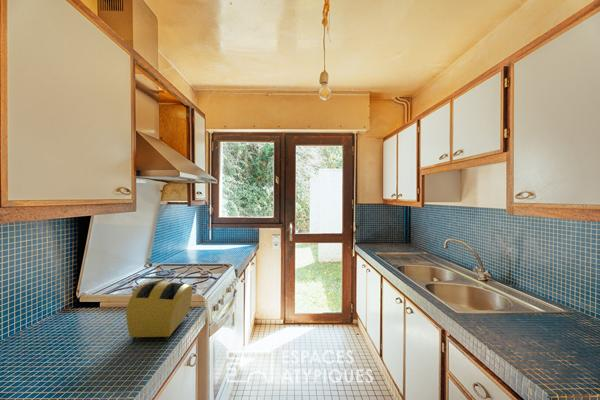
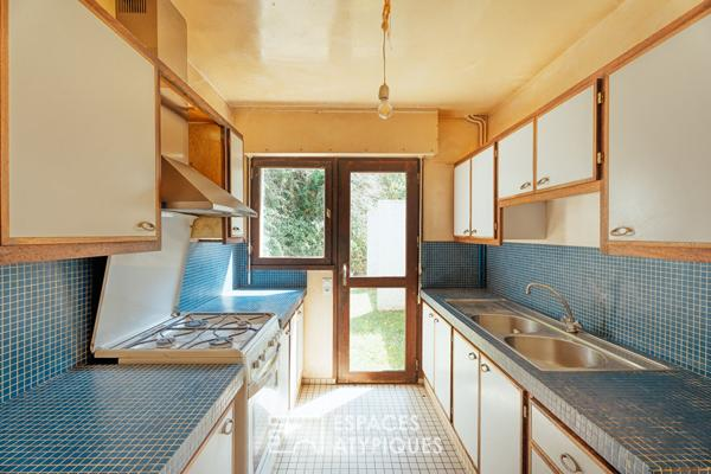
- toaster (163, 306)
